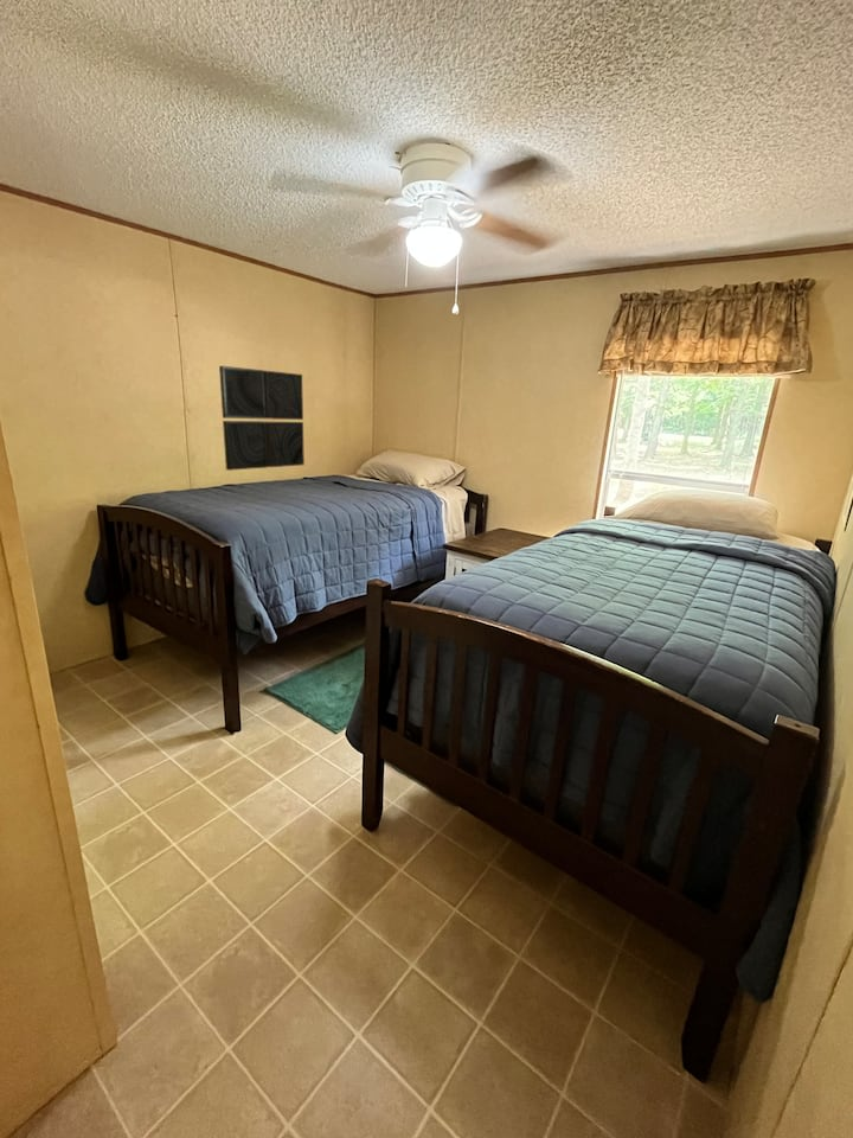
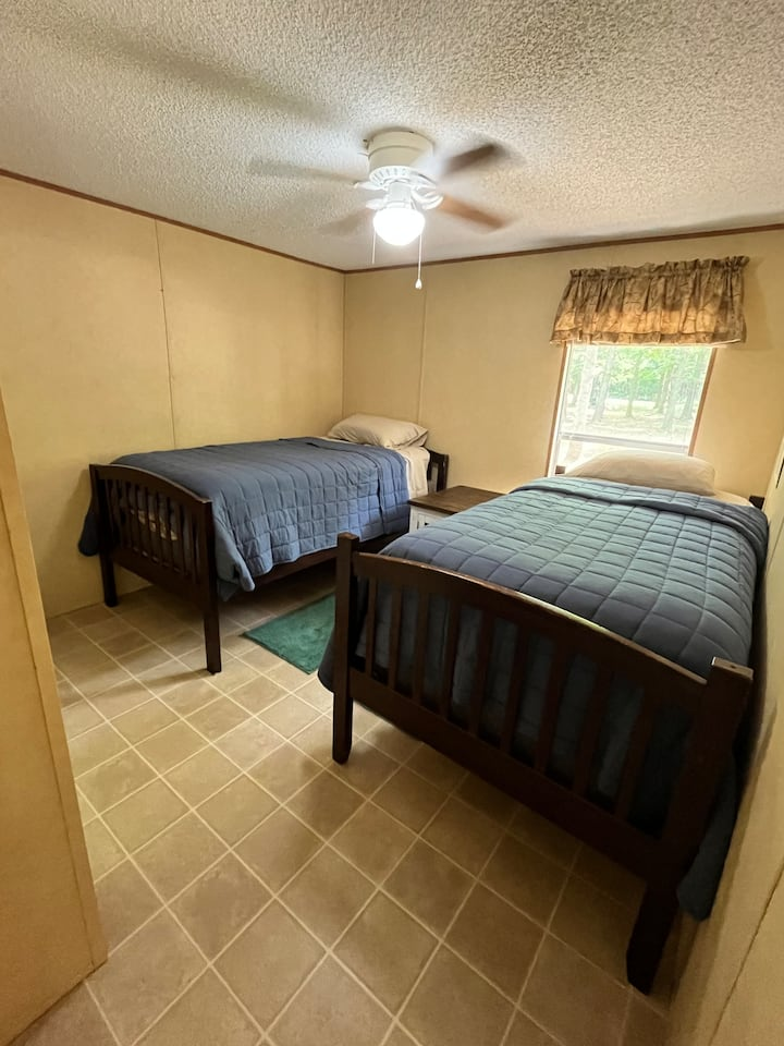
- wall art (265, 417)
